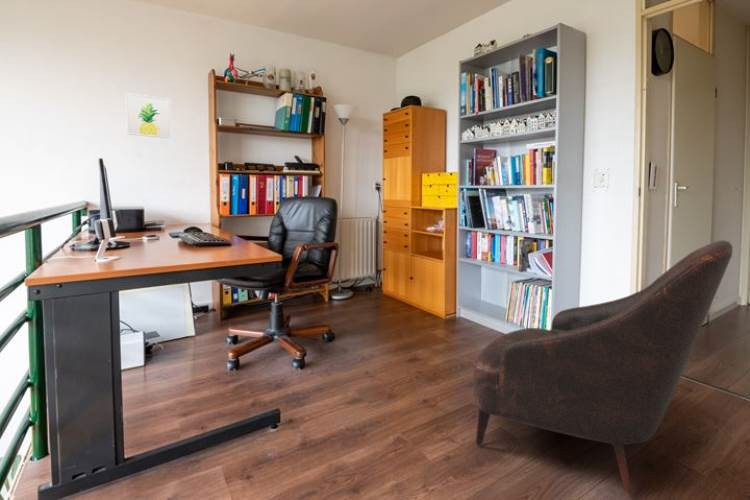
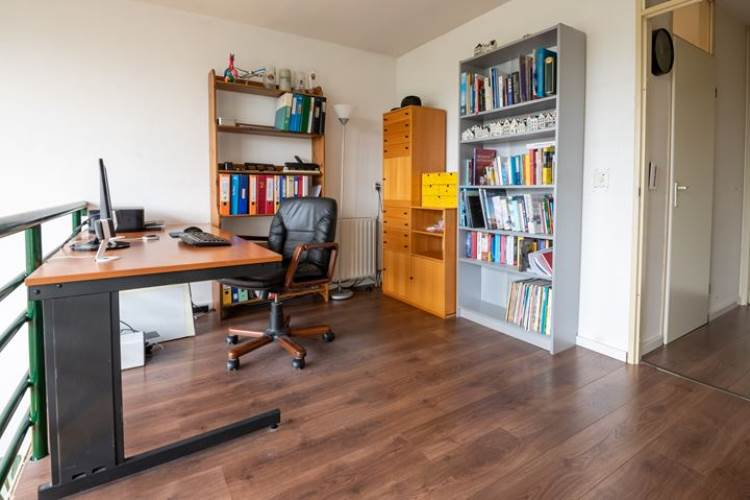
- wall art (148, 116)
- armchair (592, 340)
